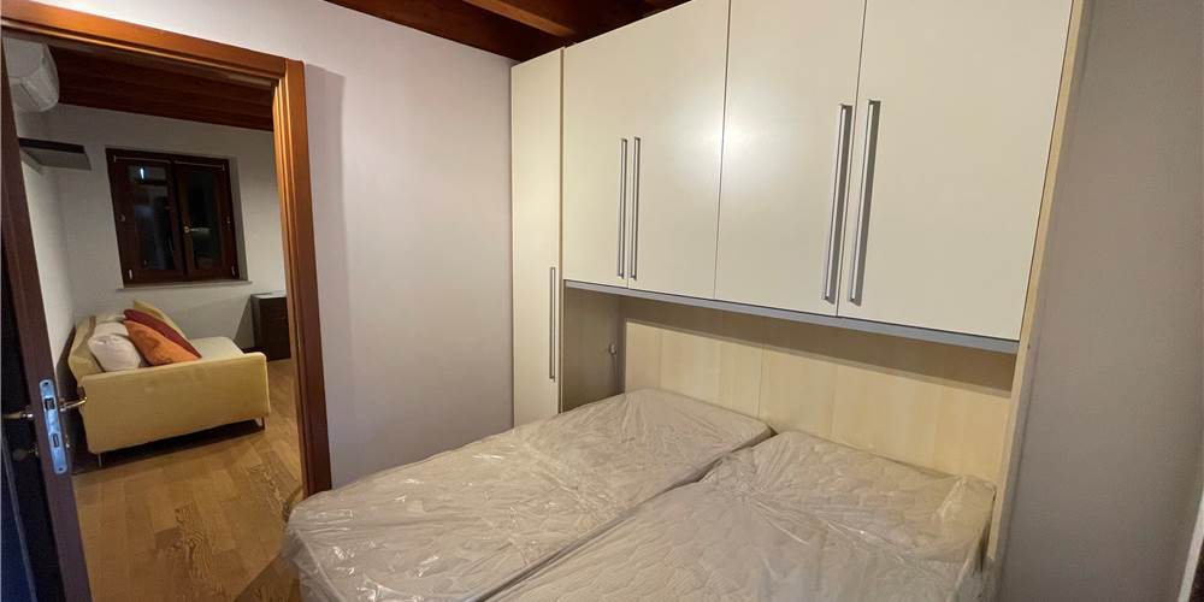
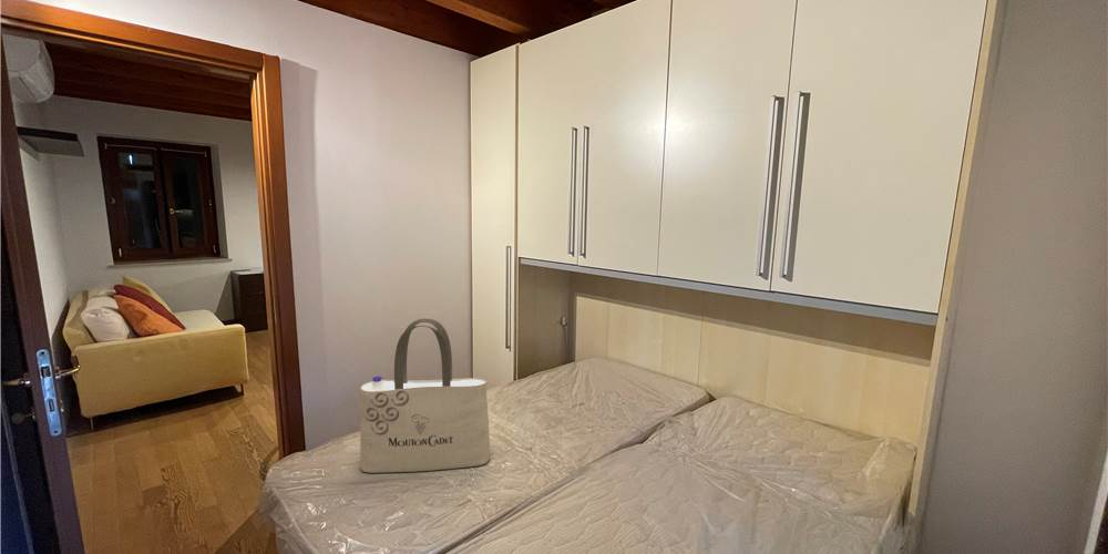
+ tote bag (425, 393)
